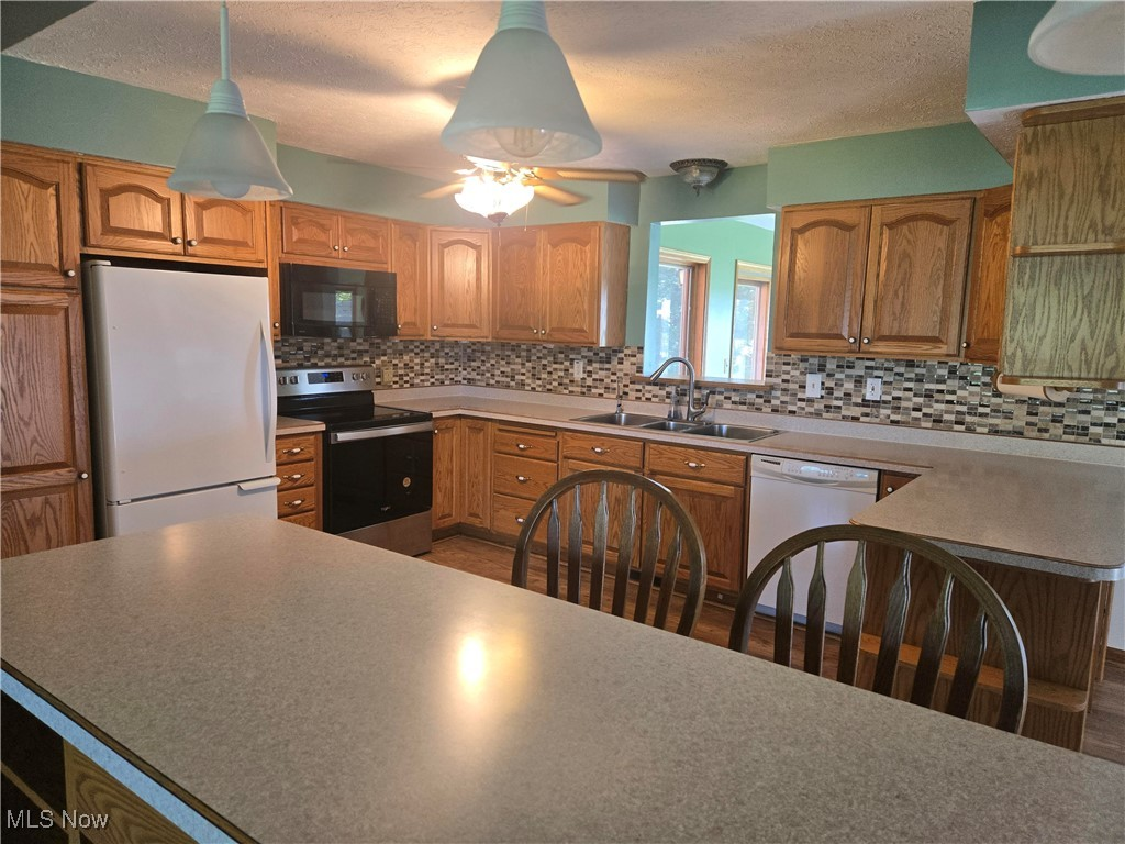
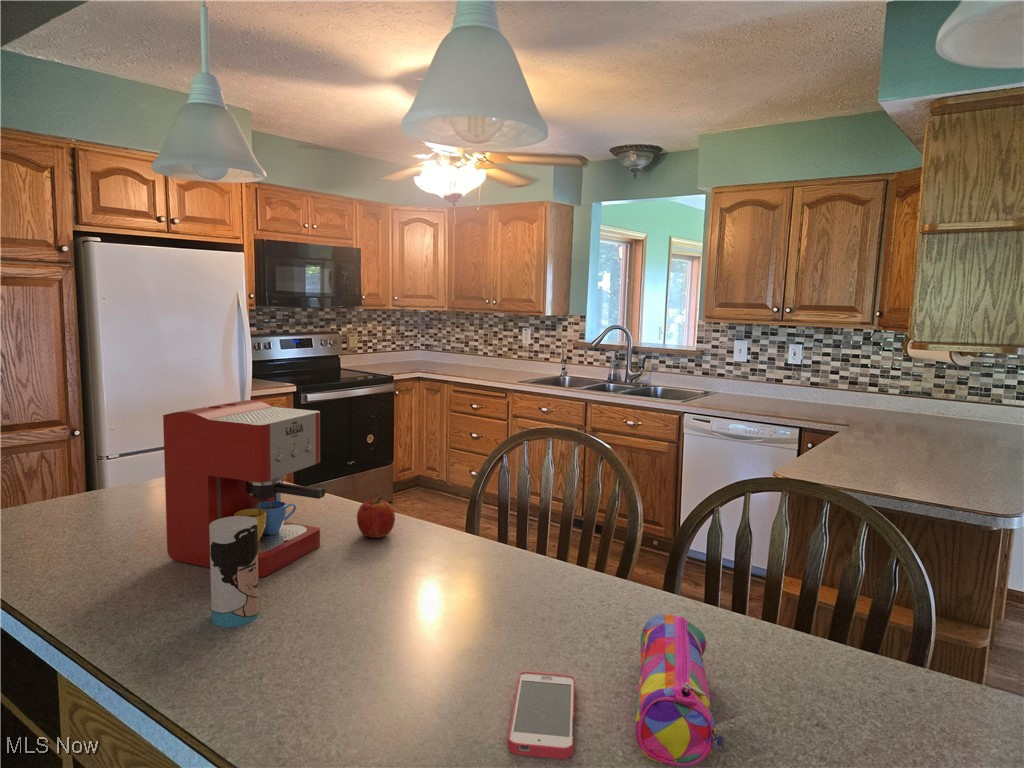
+ fruit (375, 516)
+ smartphone (543, 711)
+ cup (234, 570)
+ pencil case (674, 681)
+ coffee maker (245, 480)
